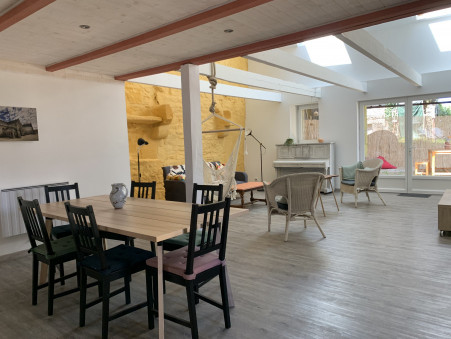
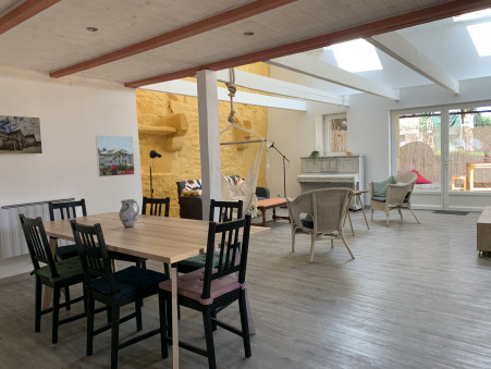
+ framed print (115, 156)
